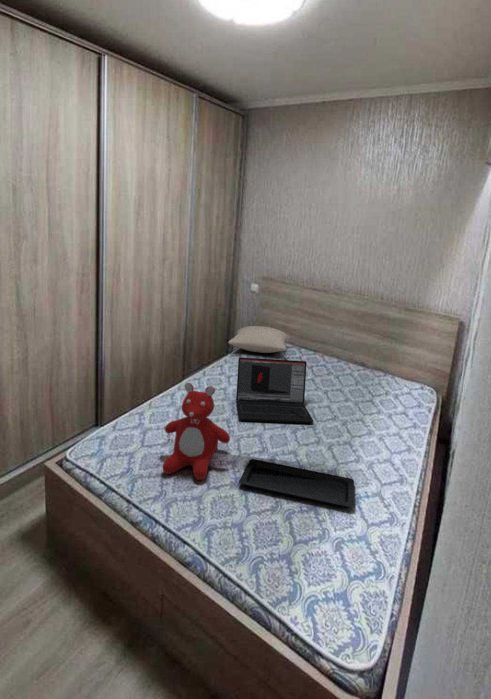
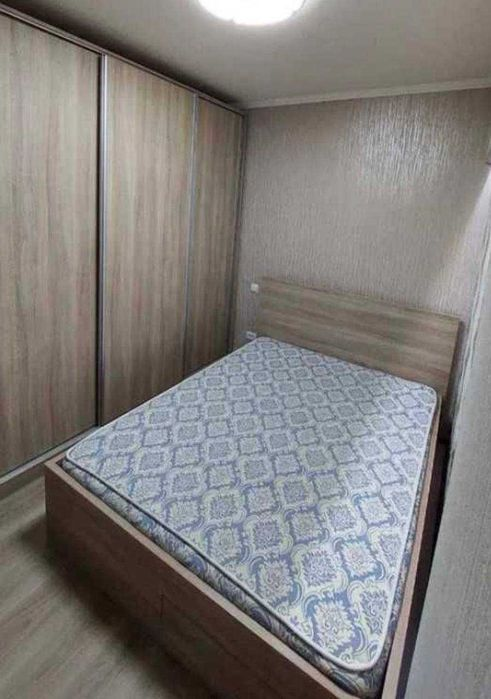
- laptop (274, 389)
- pillow (260, 339)
- serving tray (297, 483)
- teddy bear (193, 428)
